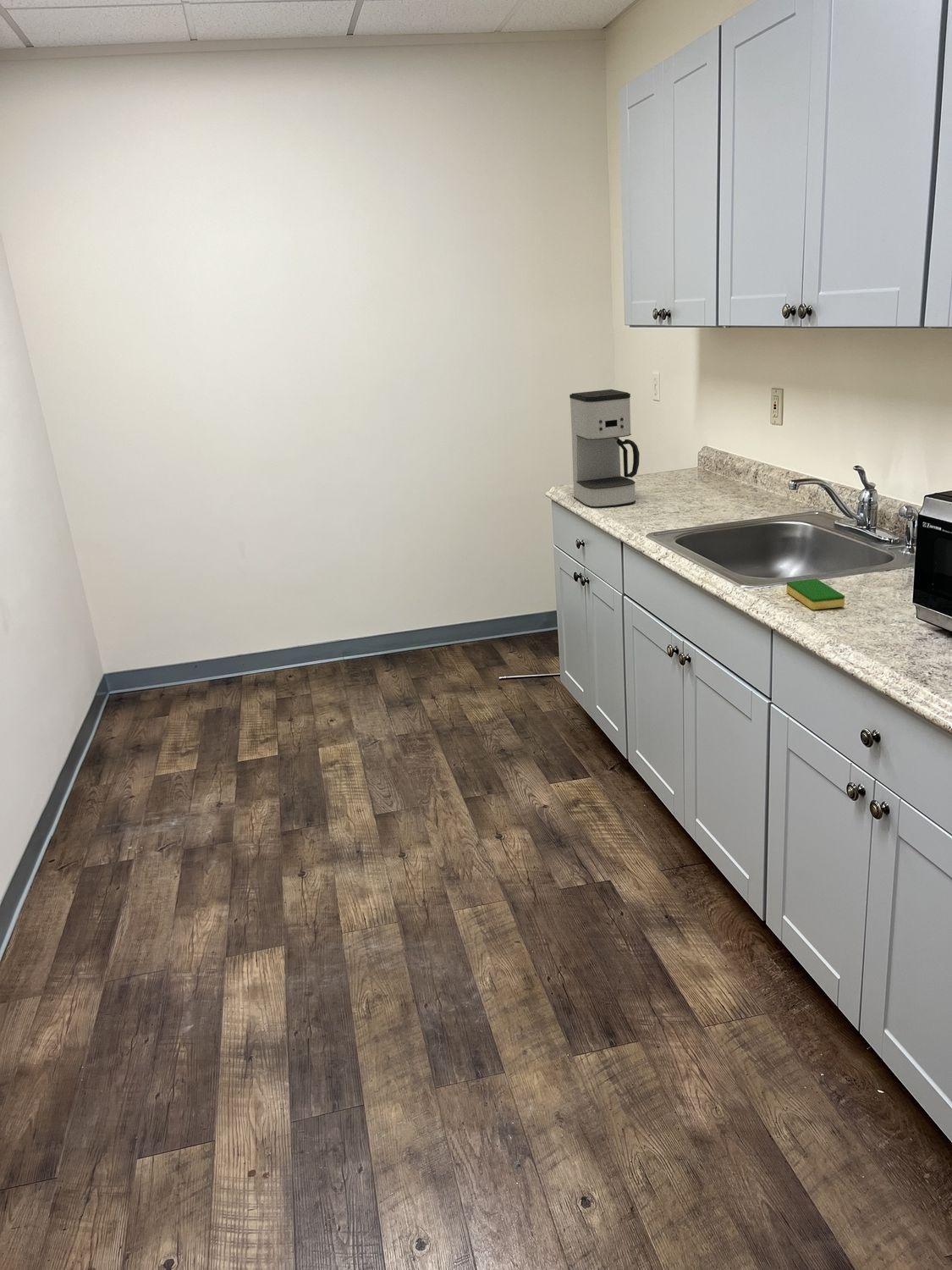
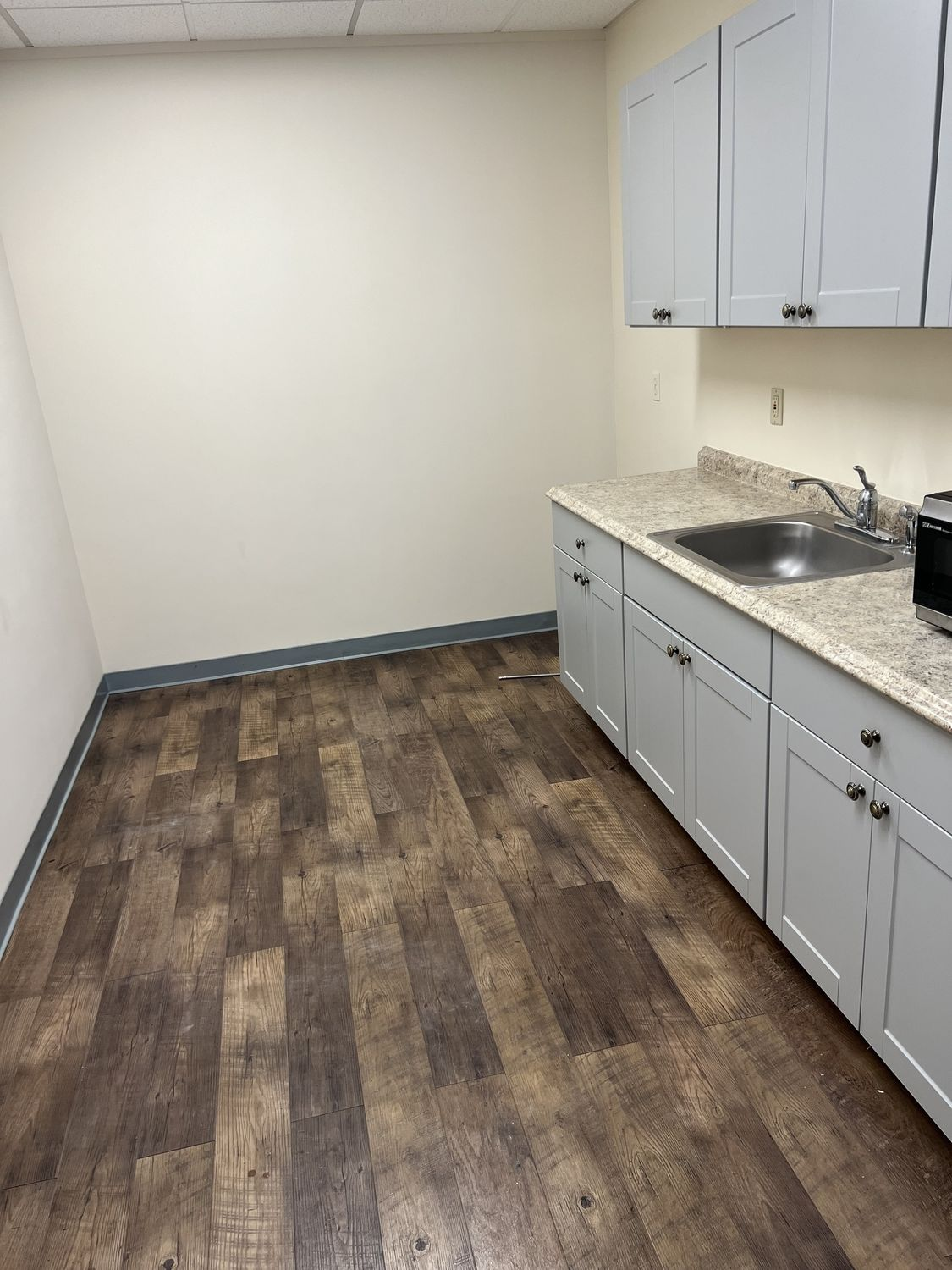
- coffee maker (608, 447)
- dish sponge (814, 594)
